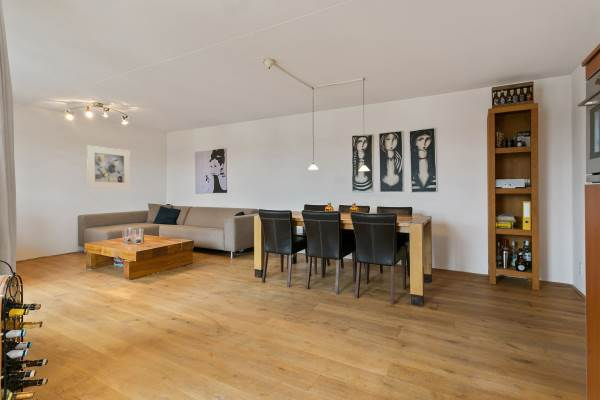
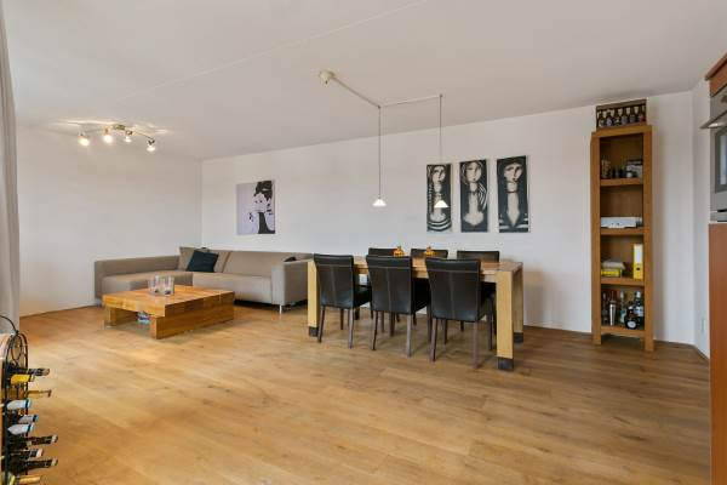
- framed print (109, 168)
